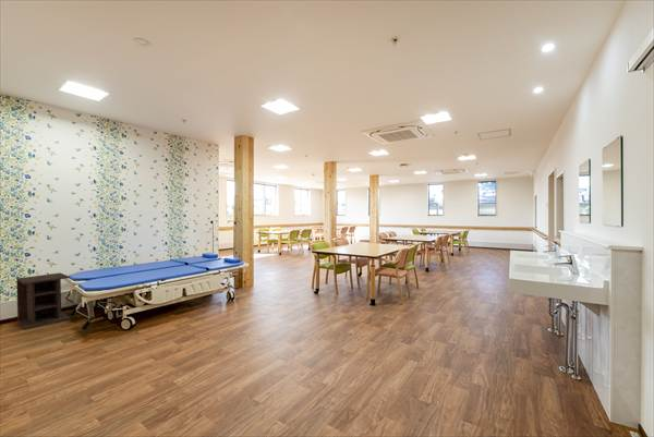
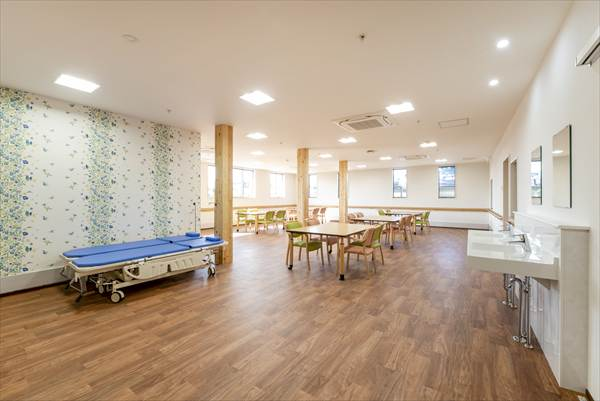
- nightstand (44, 299)
